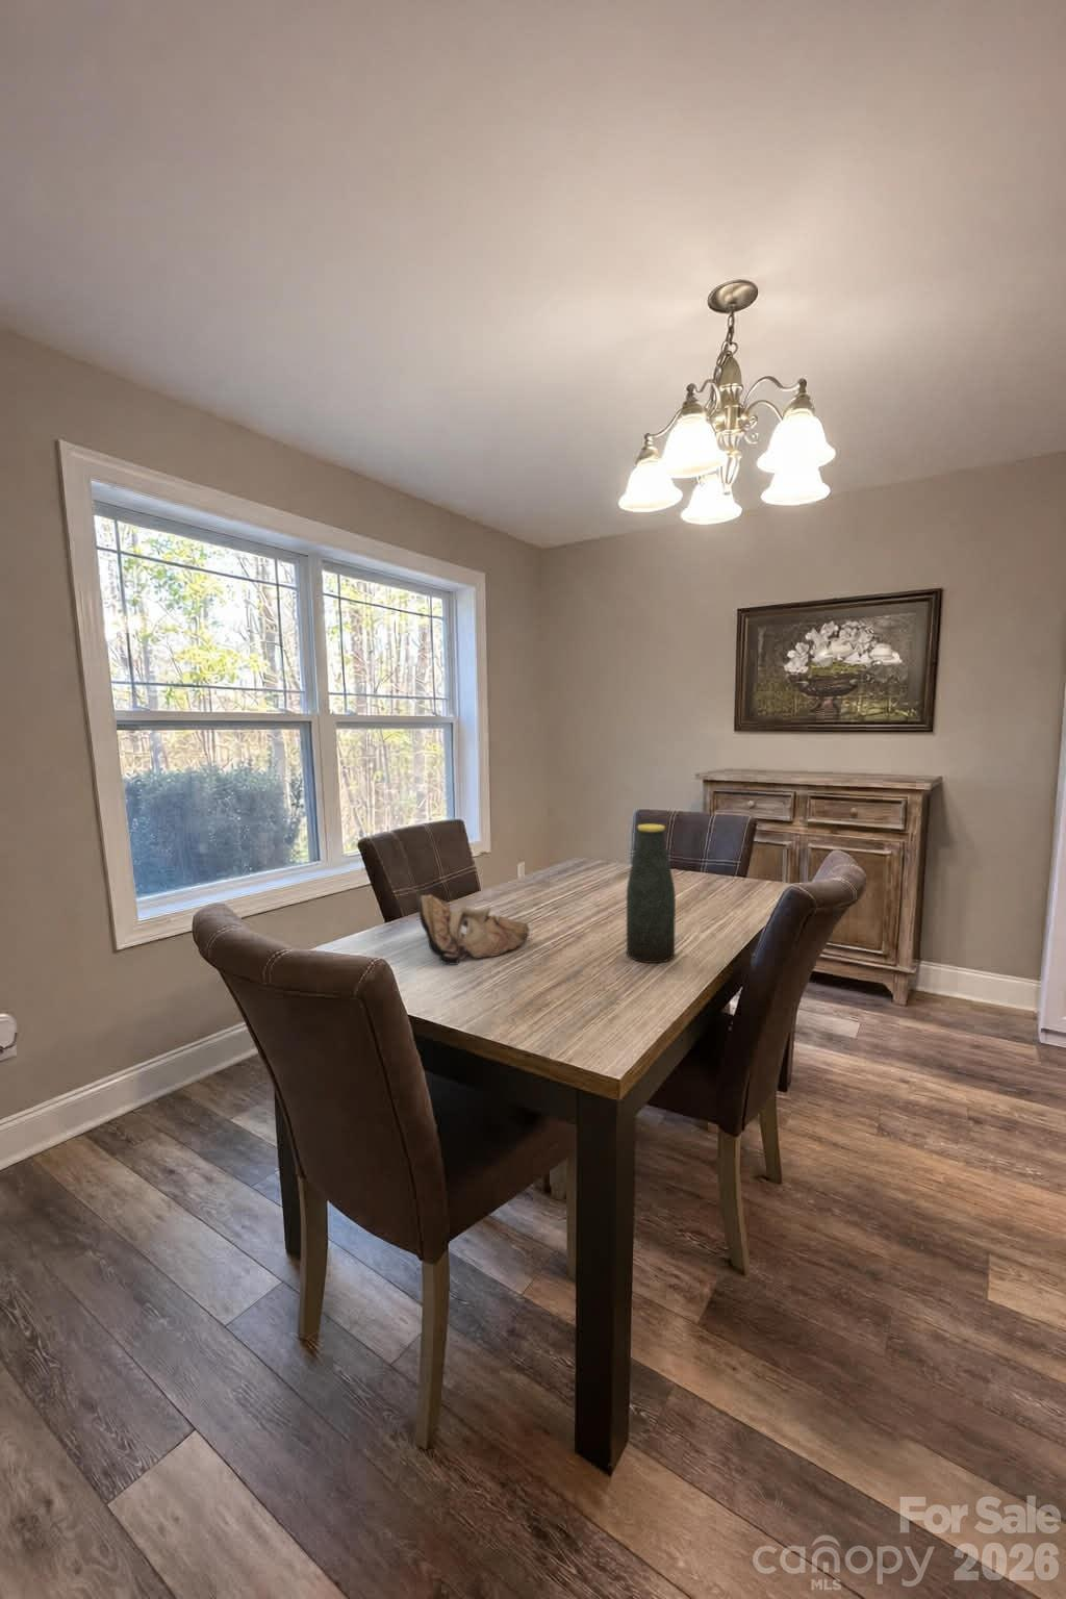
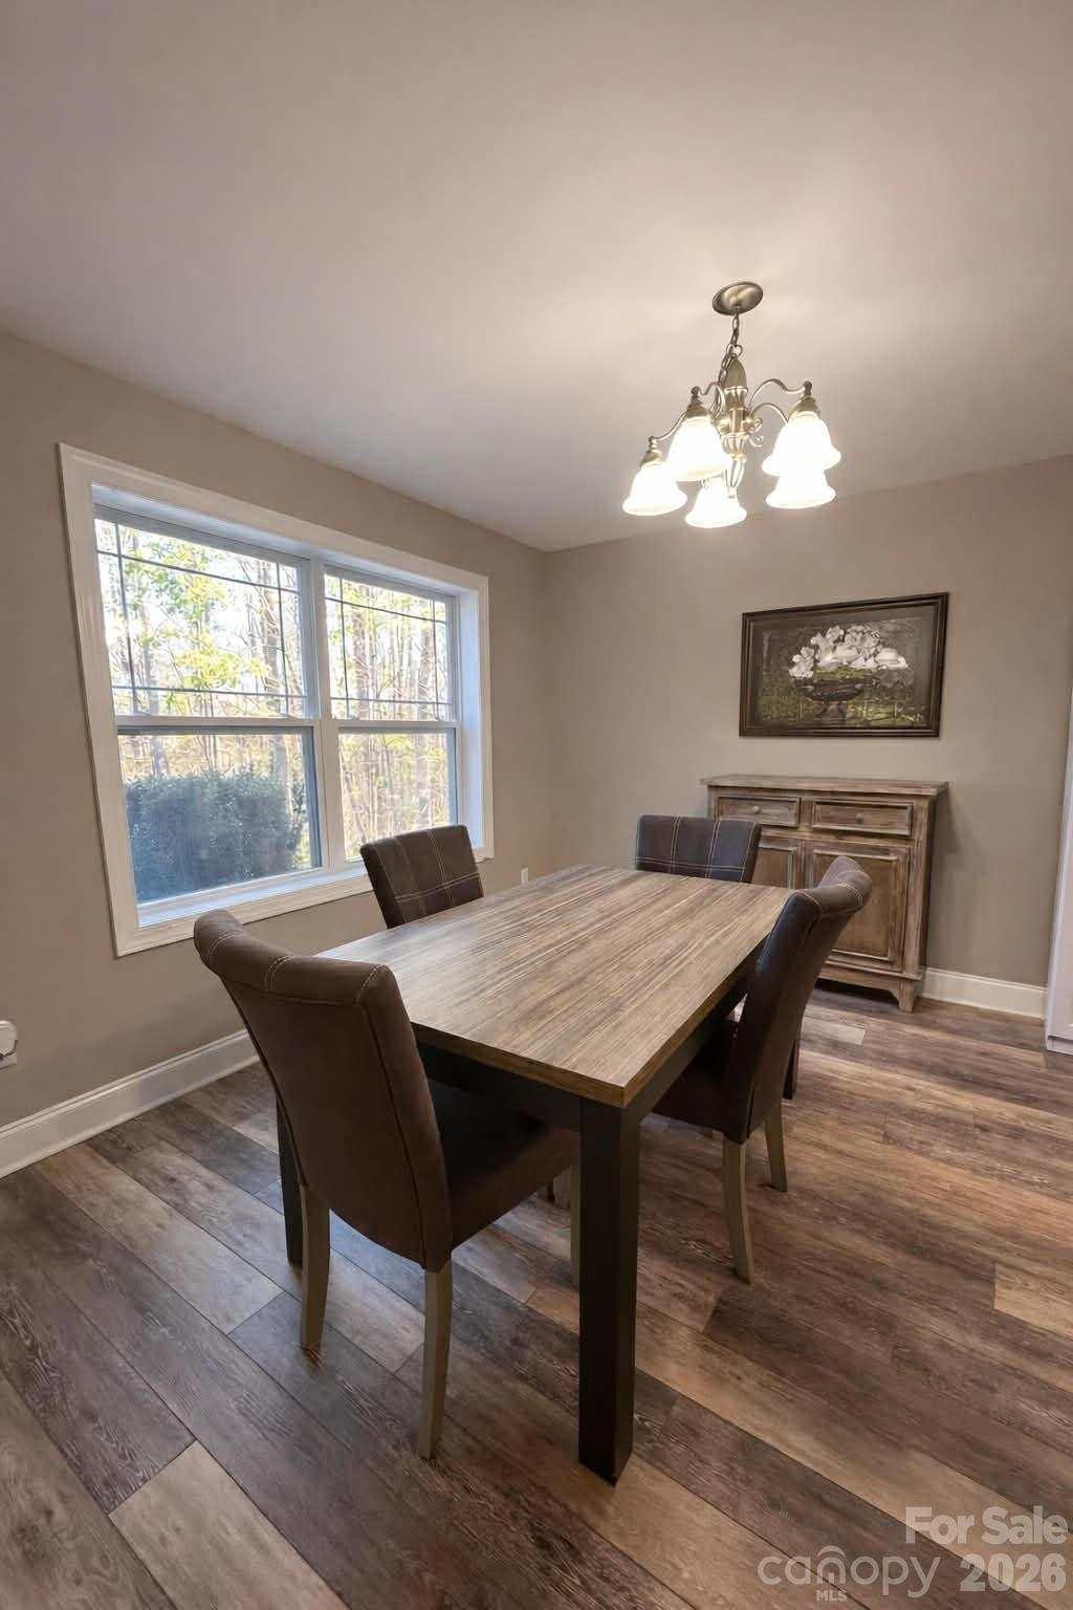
- bottle (650, 890)
- animal skull (474, 918)
